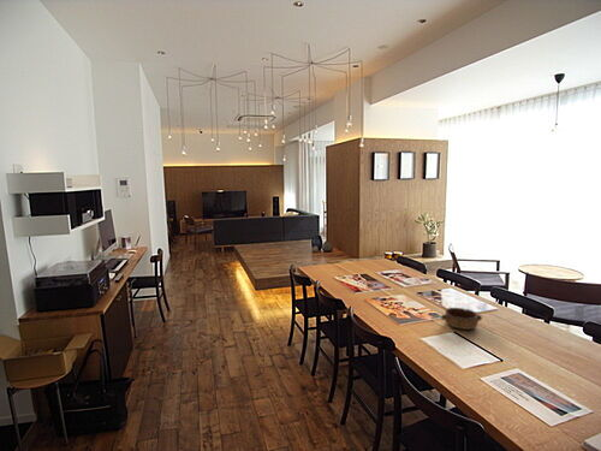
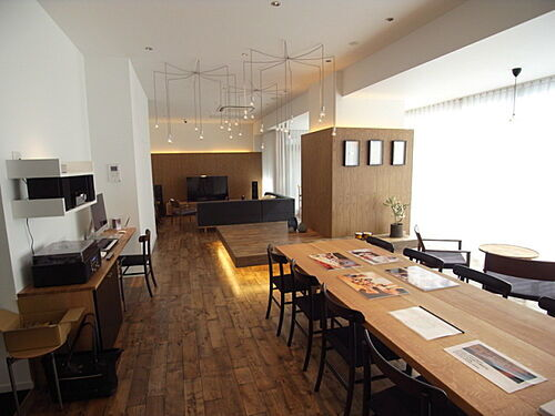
- bowl (460, 319)
